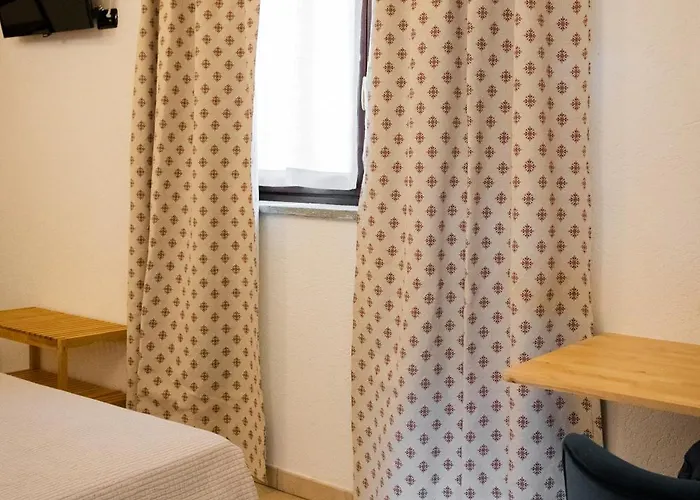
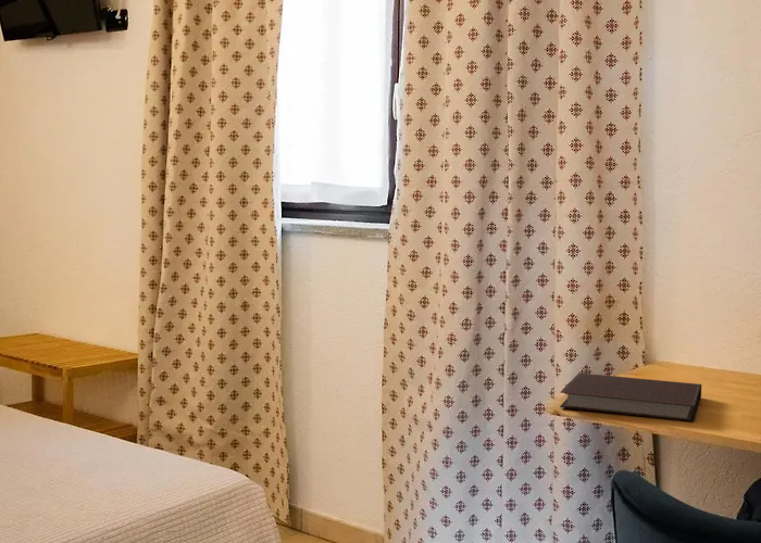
+ notebook (632, 394)
